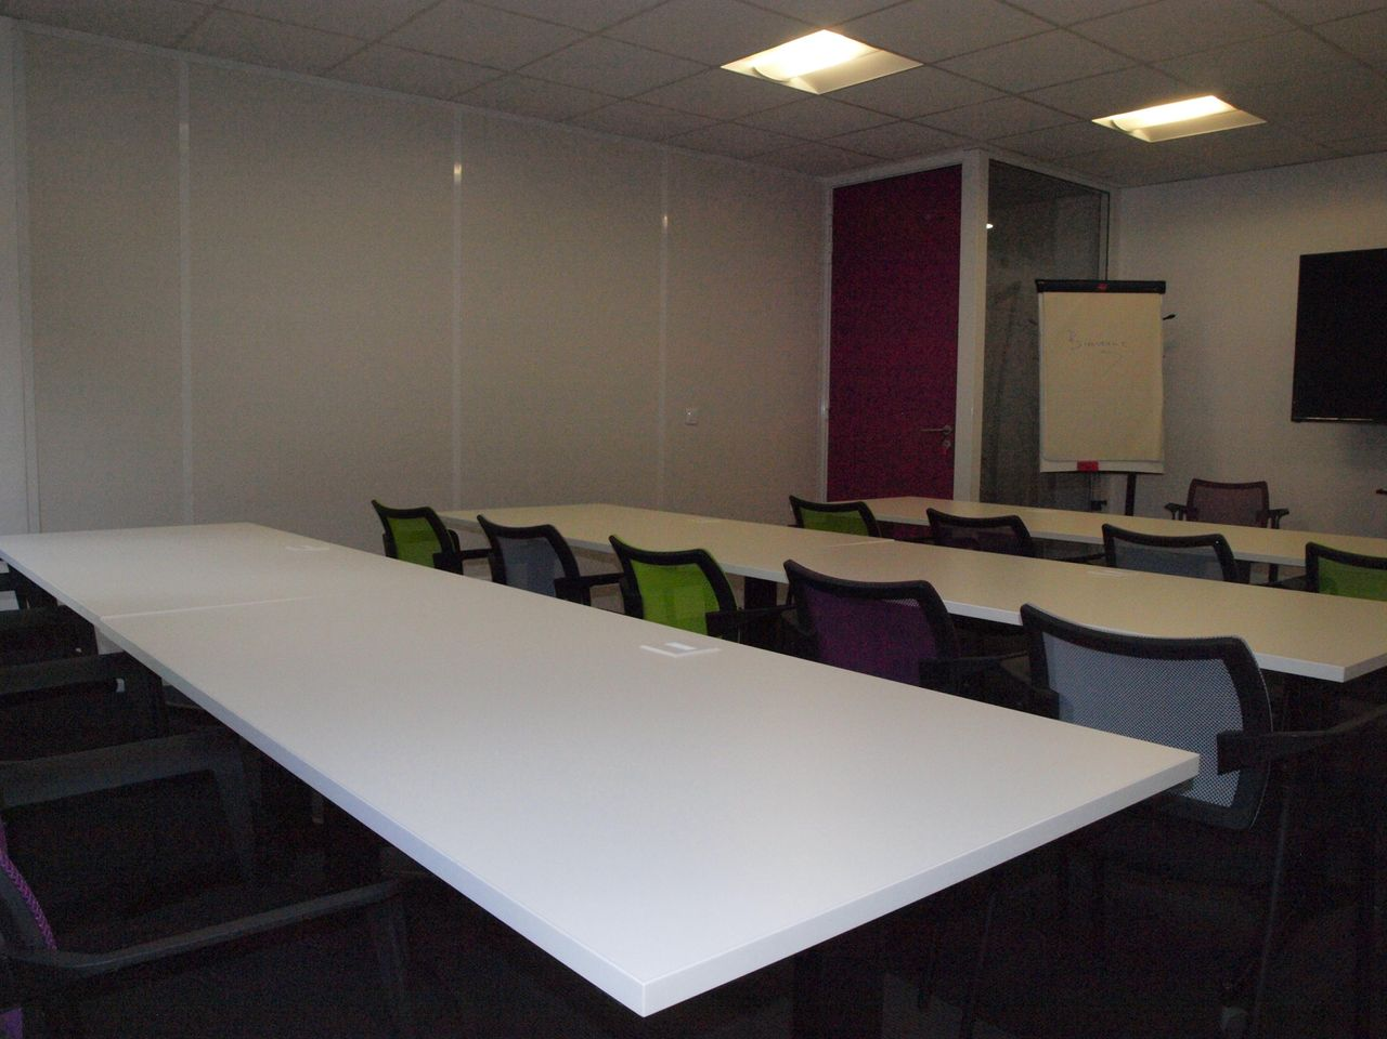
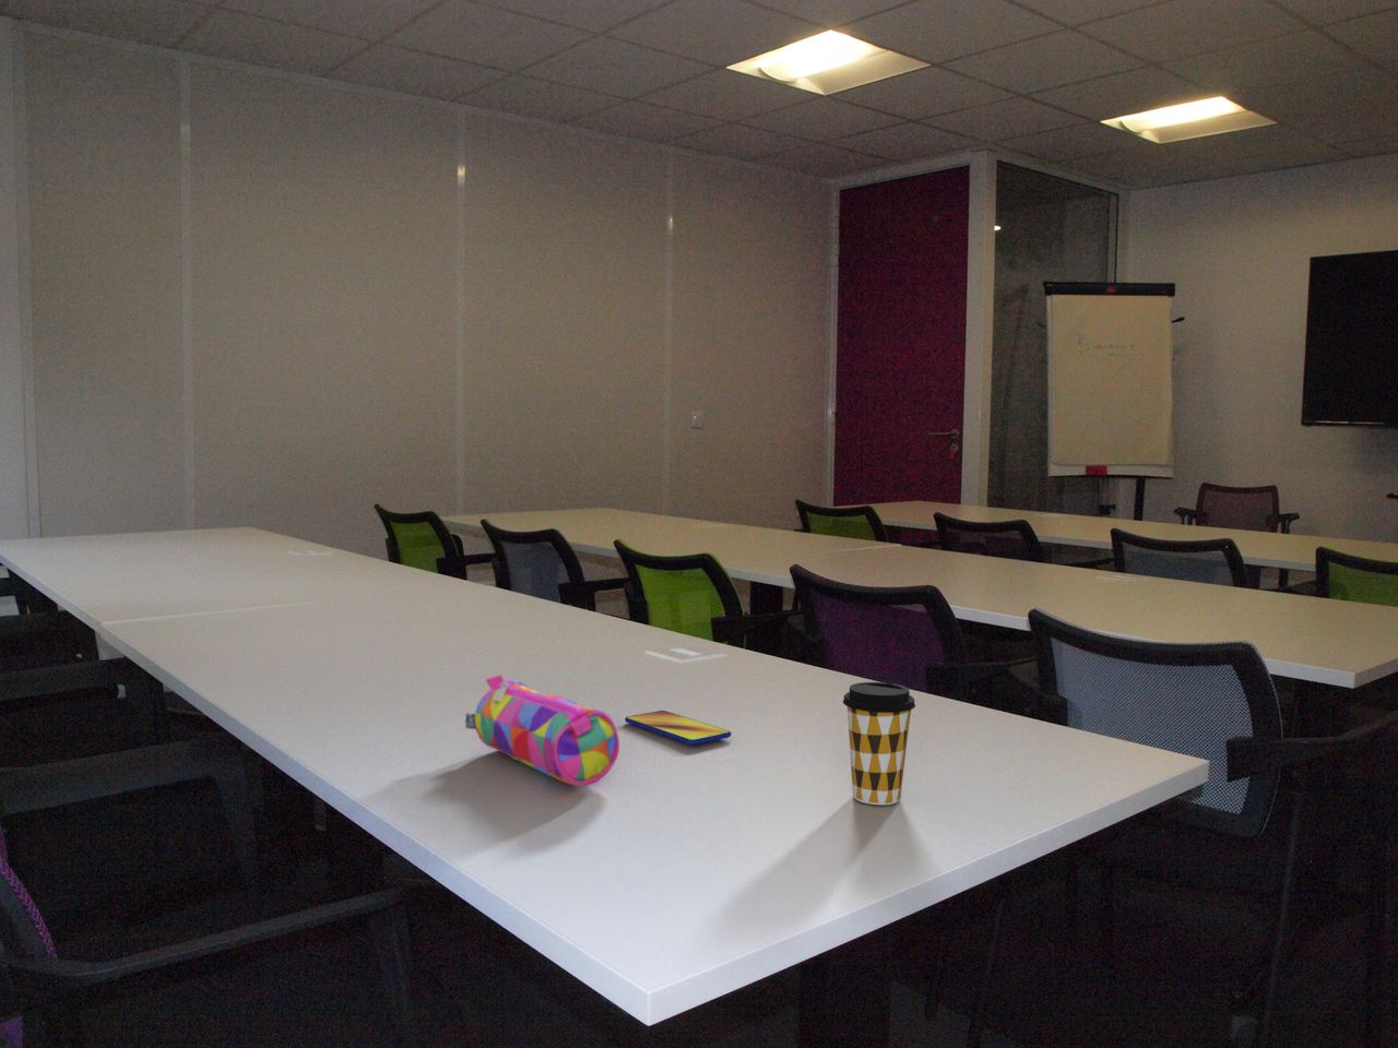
+ pencil case (540, 728)
+ coffee cup (877, 742)
+ smartphone (676, 727)
